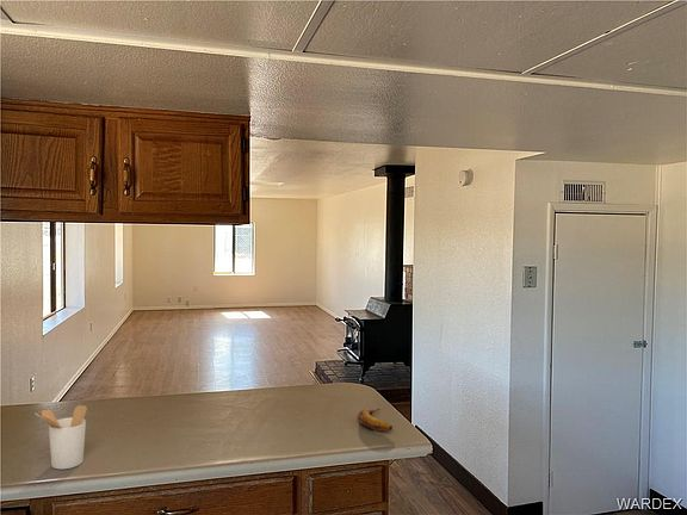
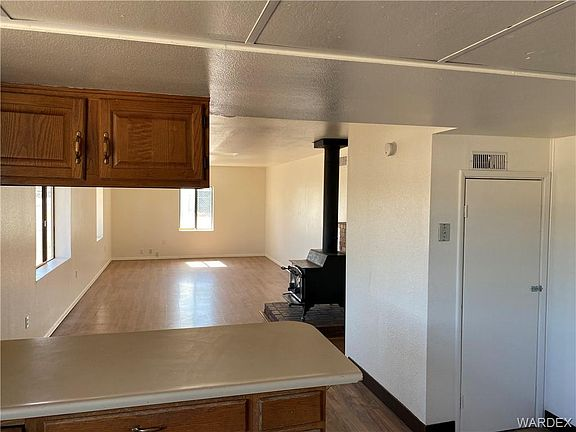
- banana (375, 418)
- utensil holder (60, 435)
